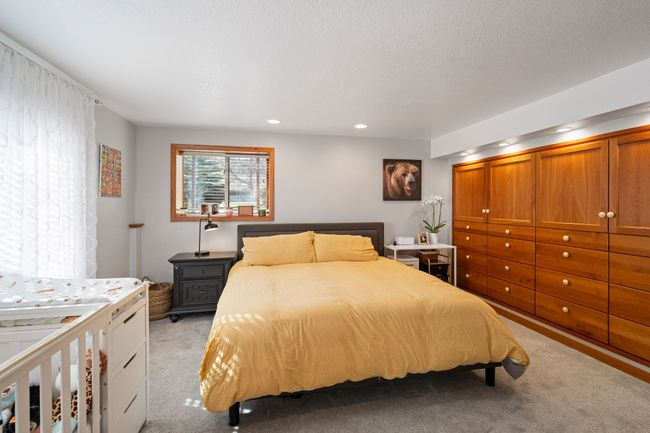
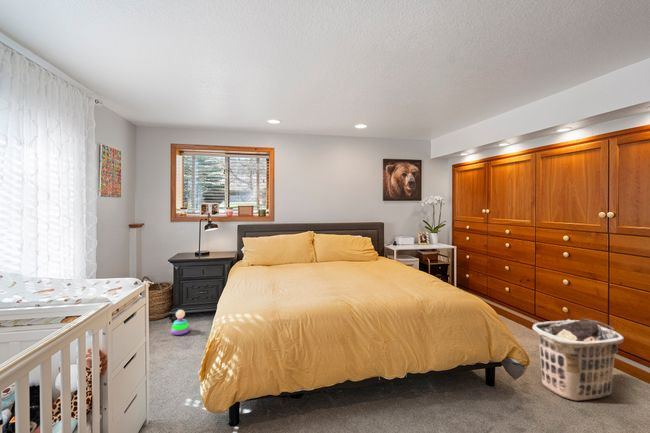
+ clothes hamper (575, 353)
+ stacking toy (180, 320)
